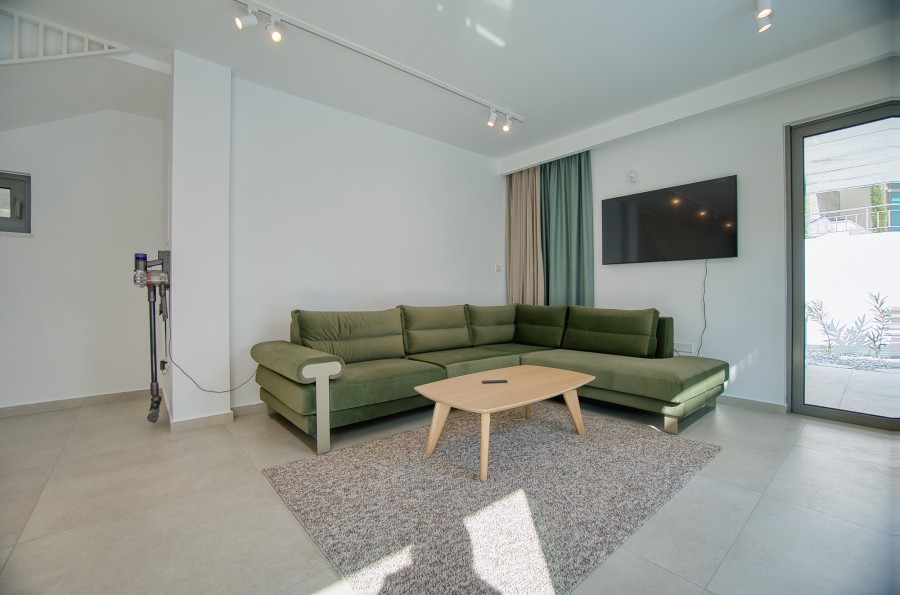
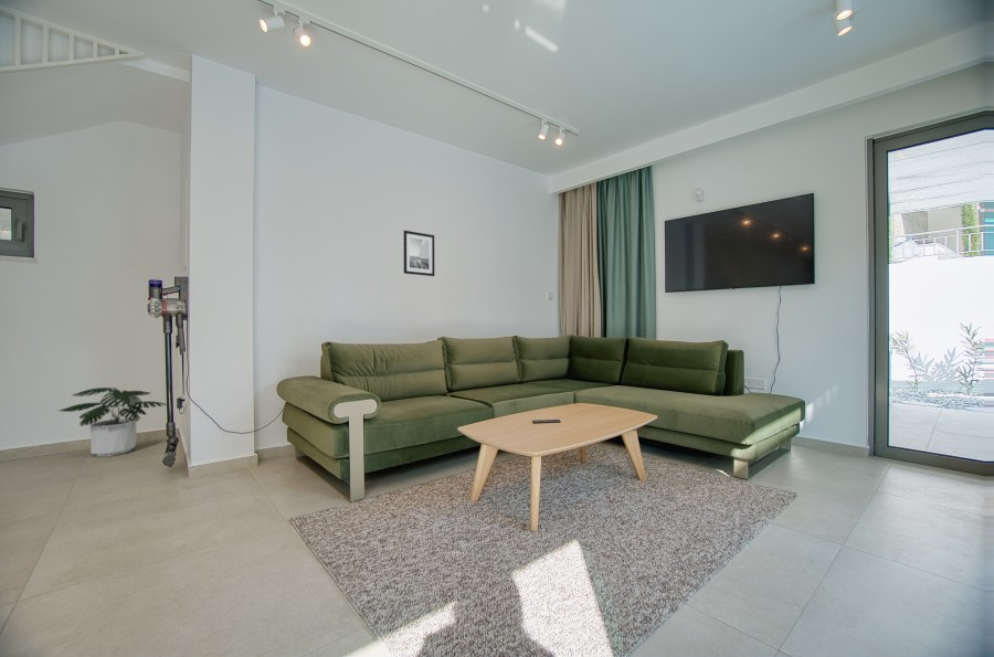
+ wall art (419, 253)
+ potted plant (116, 420)
